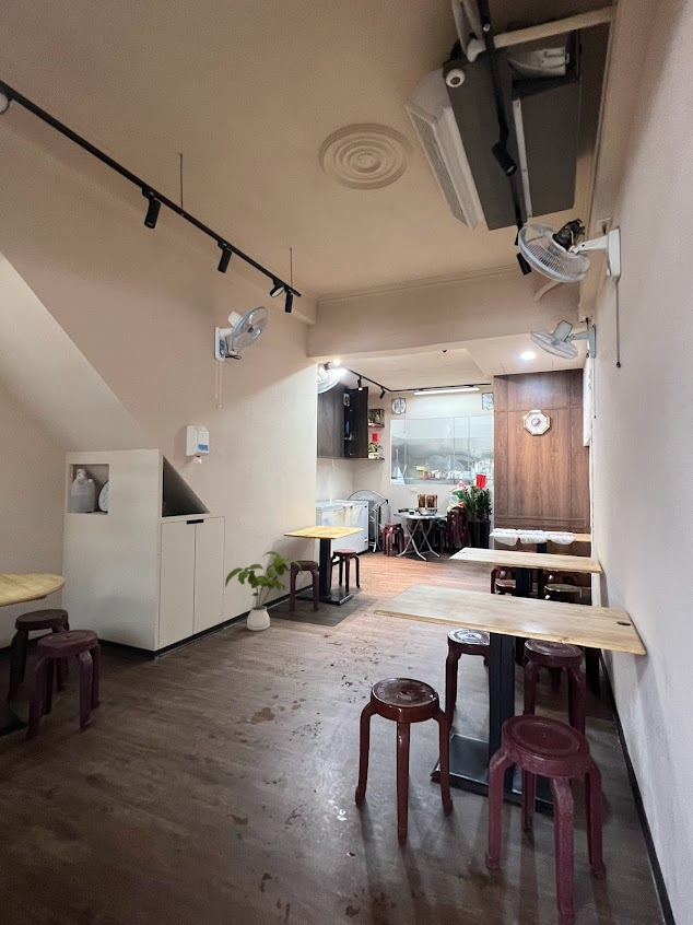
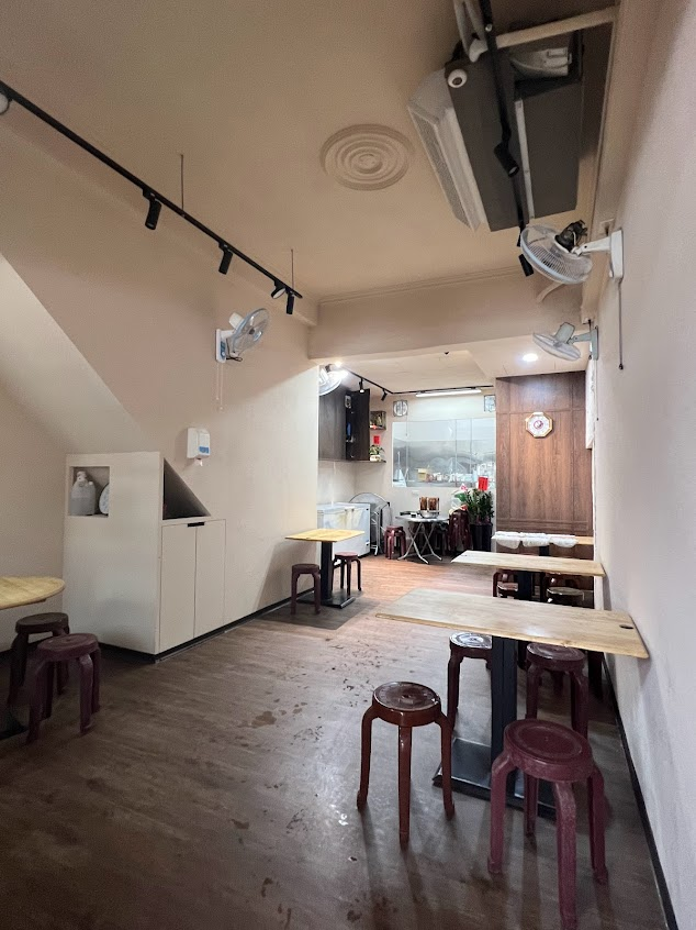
- house plant (270, 588)
